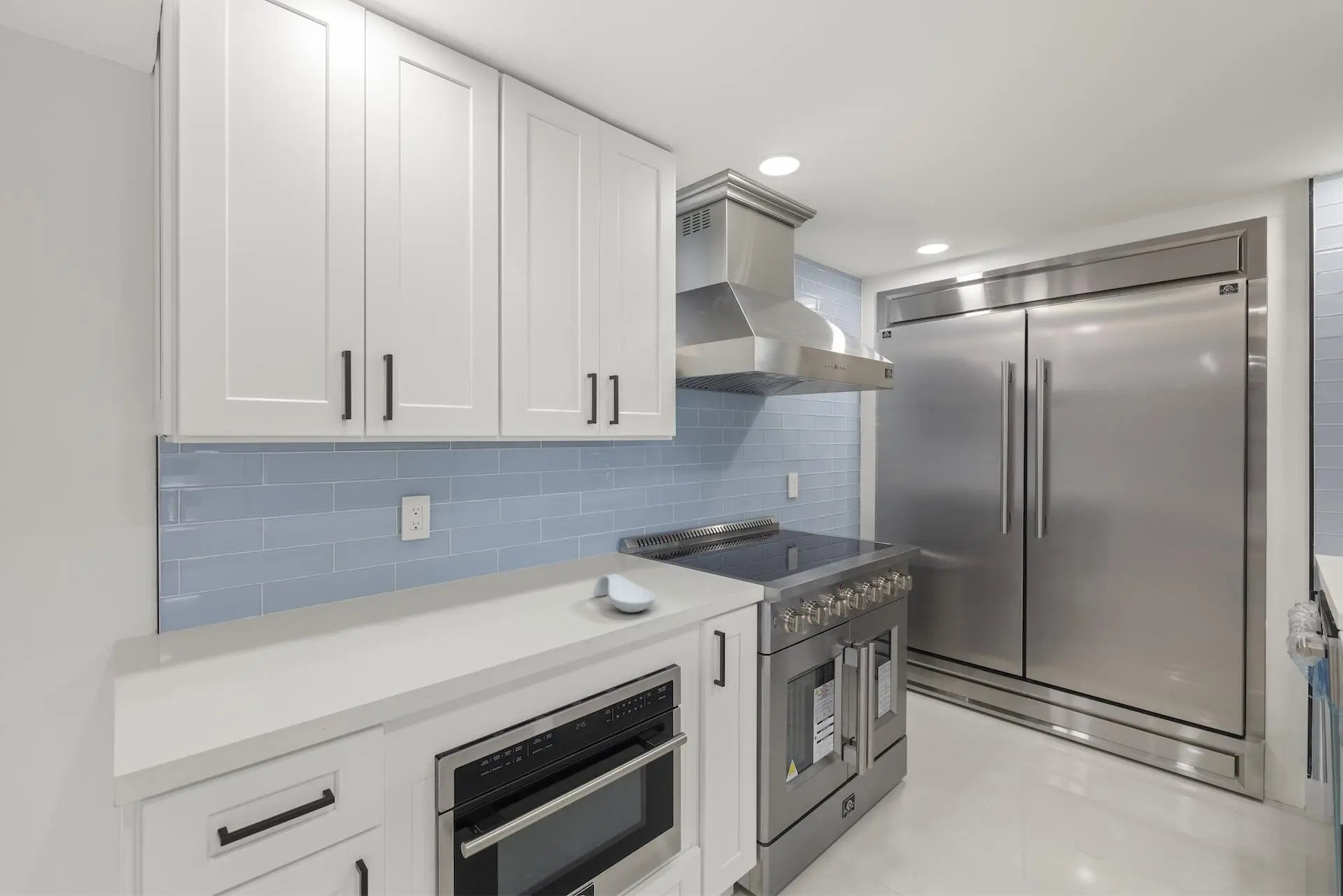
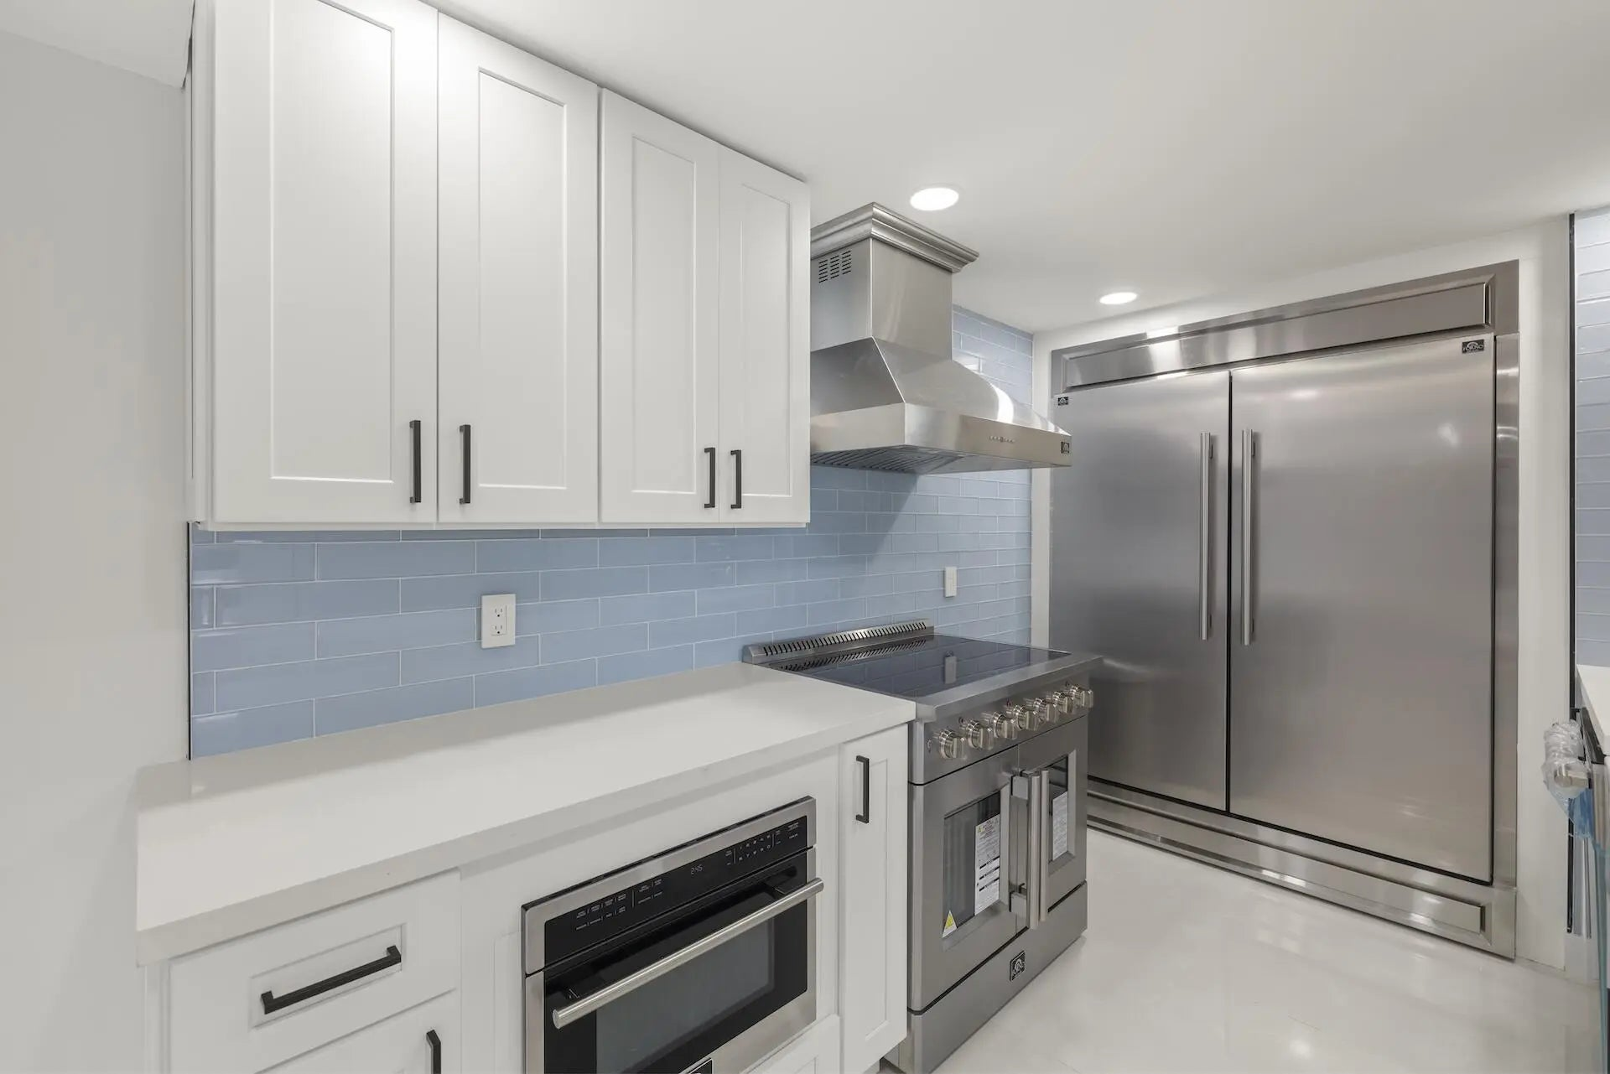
- spoon rest (620, 591)
